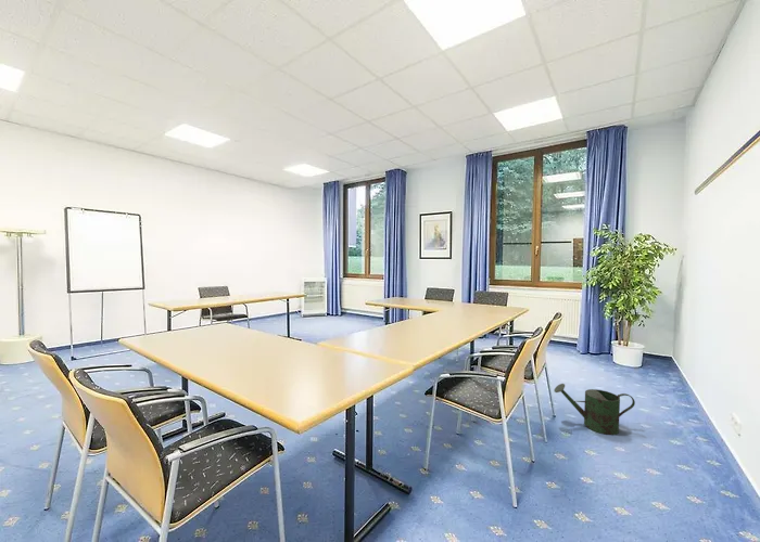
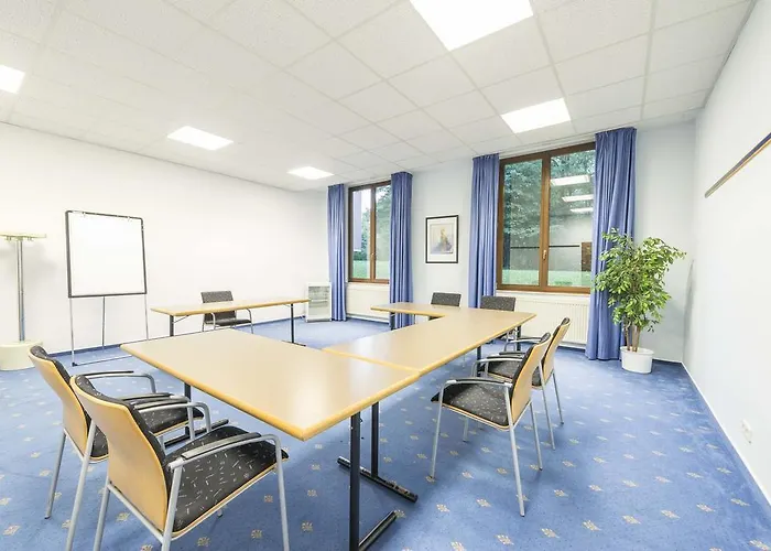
- watering can (593, 405)
